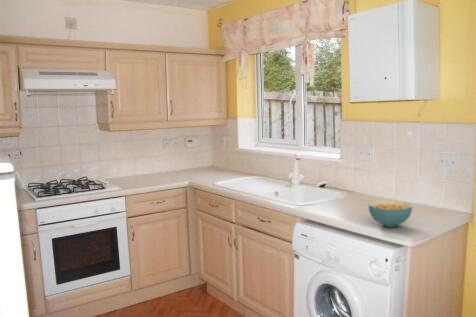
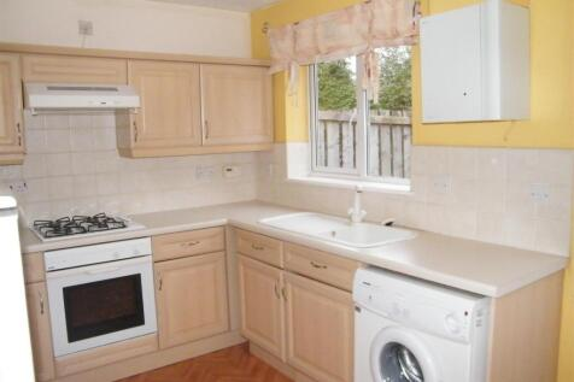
- cereal bowl (389, 215)
